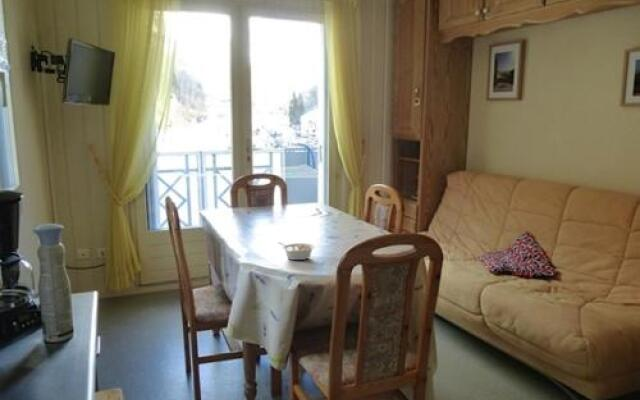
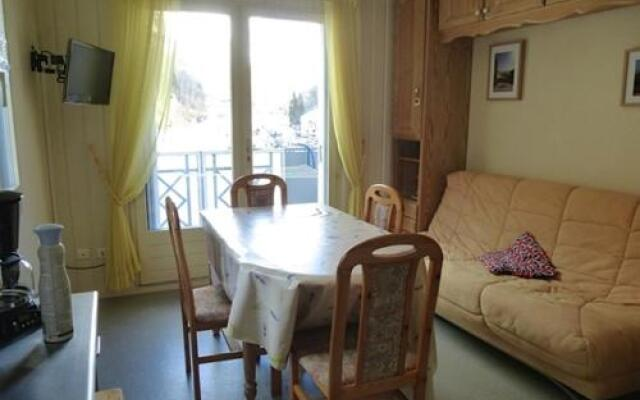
- legume (297, 251)
